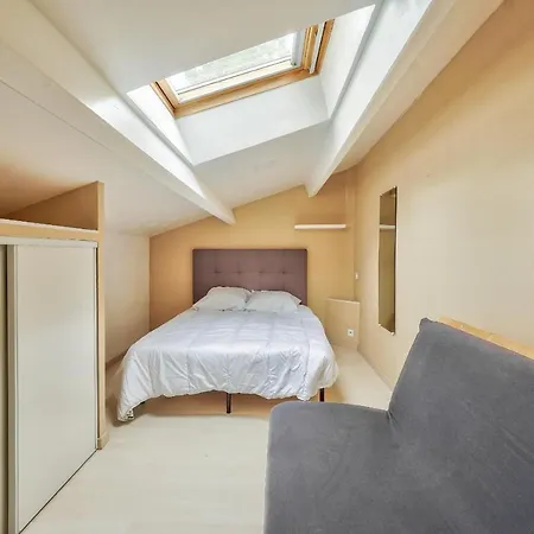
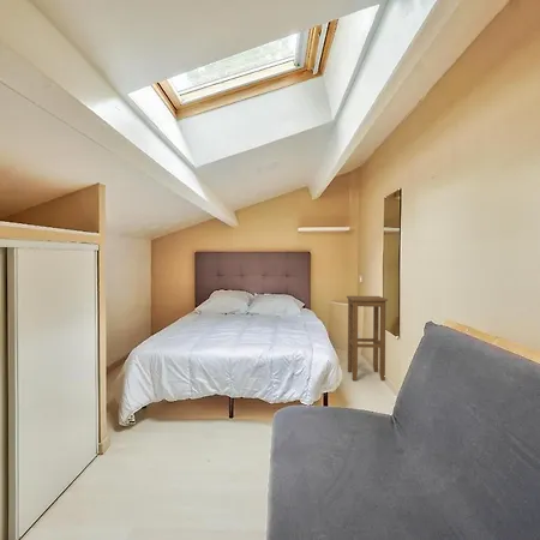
+ stool (365, 338)
